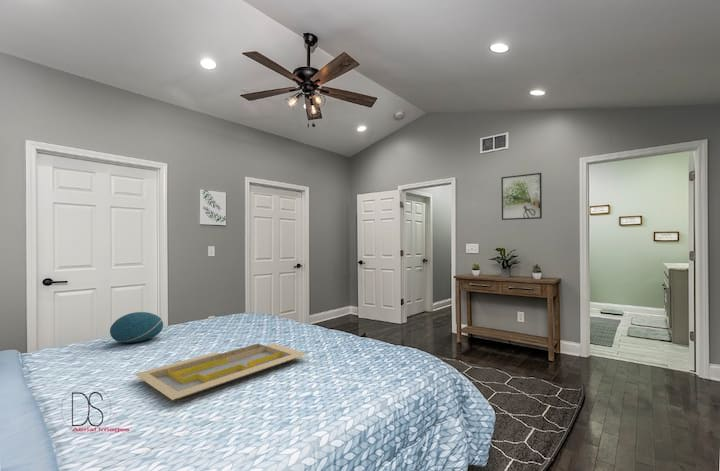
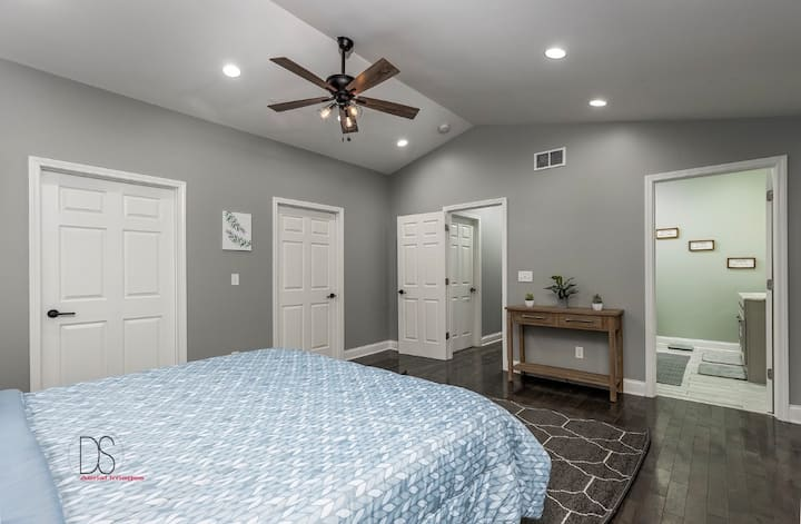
- serving tray (227, 366)
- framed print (520, 197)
- cushion (137, 326)
